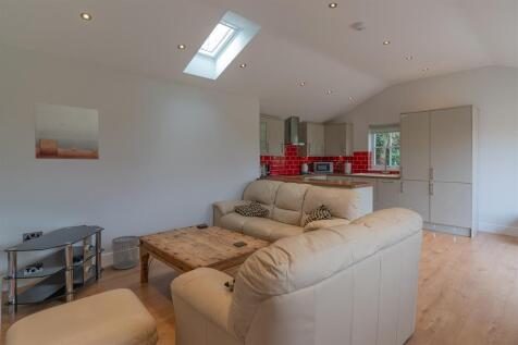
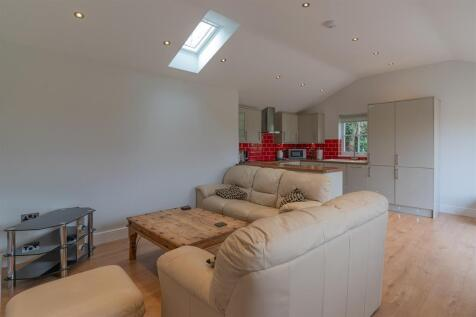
- wall art (67, 133)
- waste bin (125, 251)
